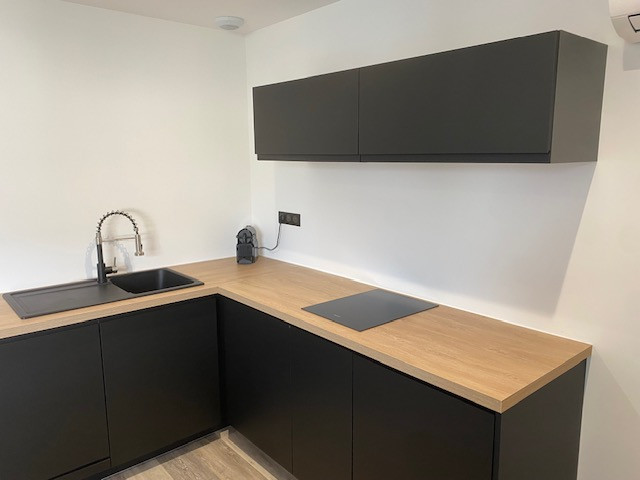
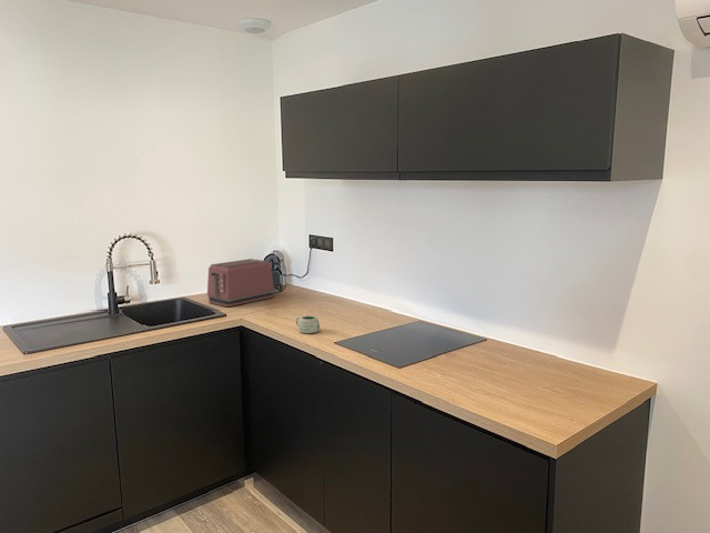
+ mug (306, 323)
+ toaster (239, 281)
